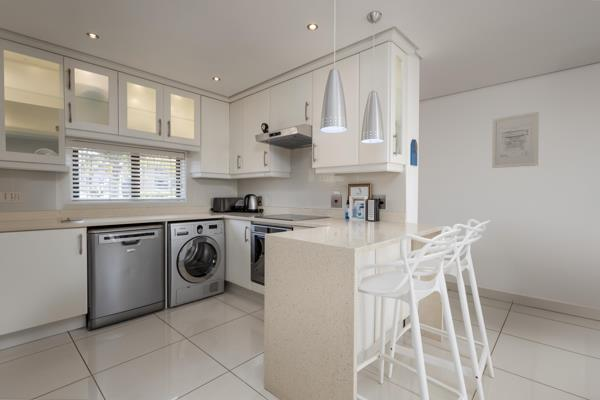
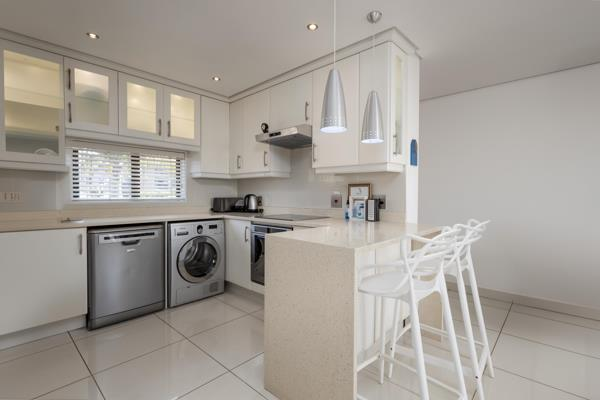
- wall art (514, 141)
